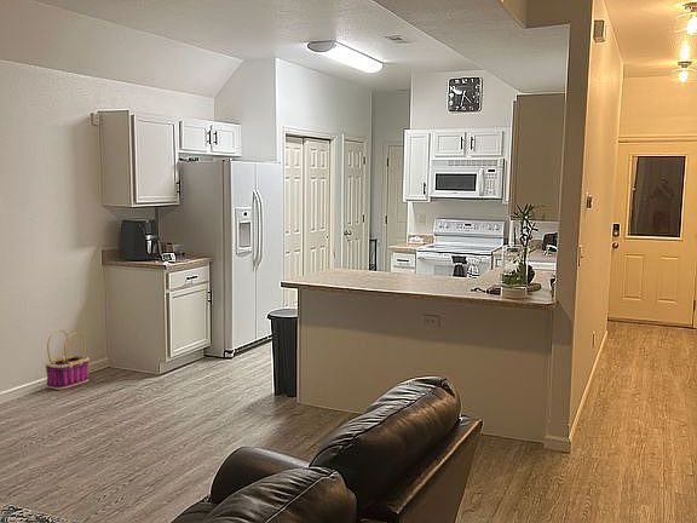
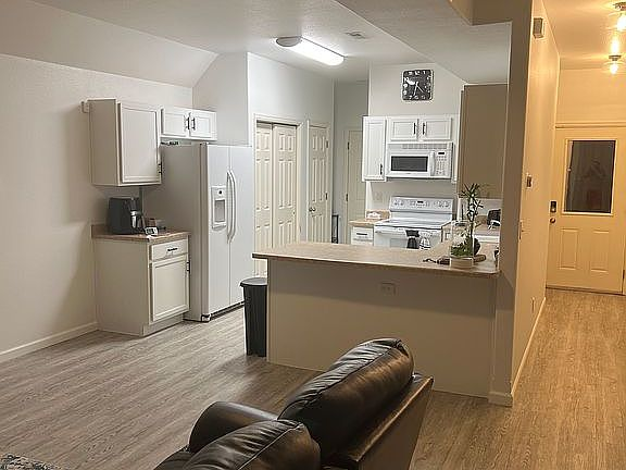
- basket (67, 357)
